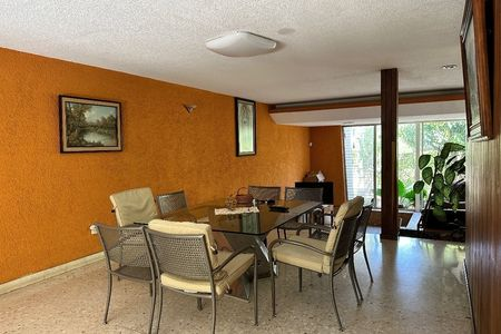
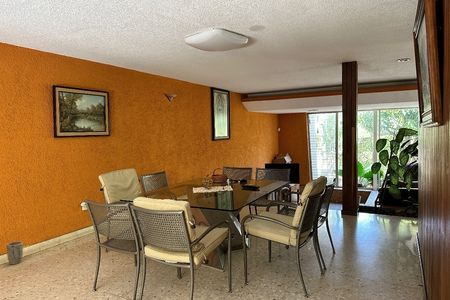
+ plant pot (15, 253)
